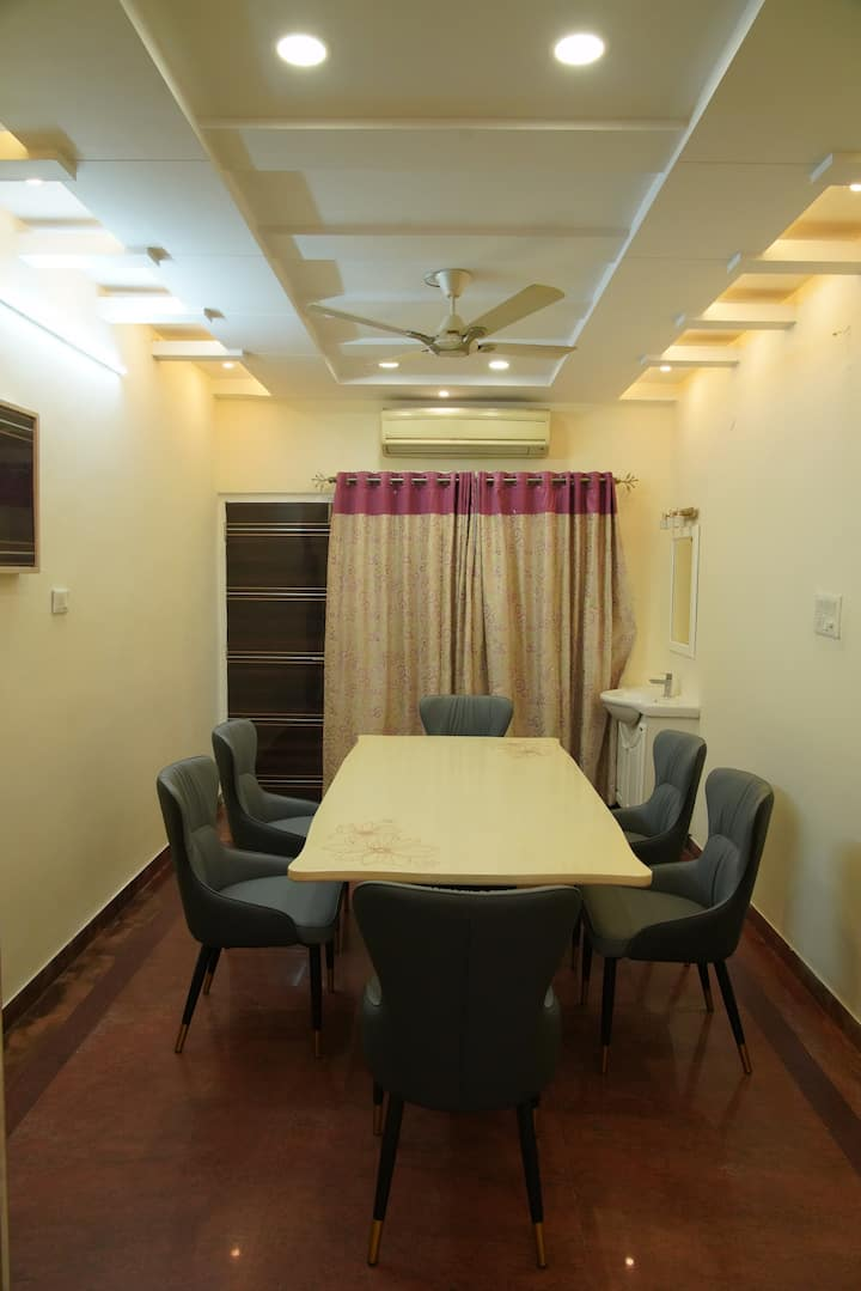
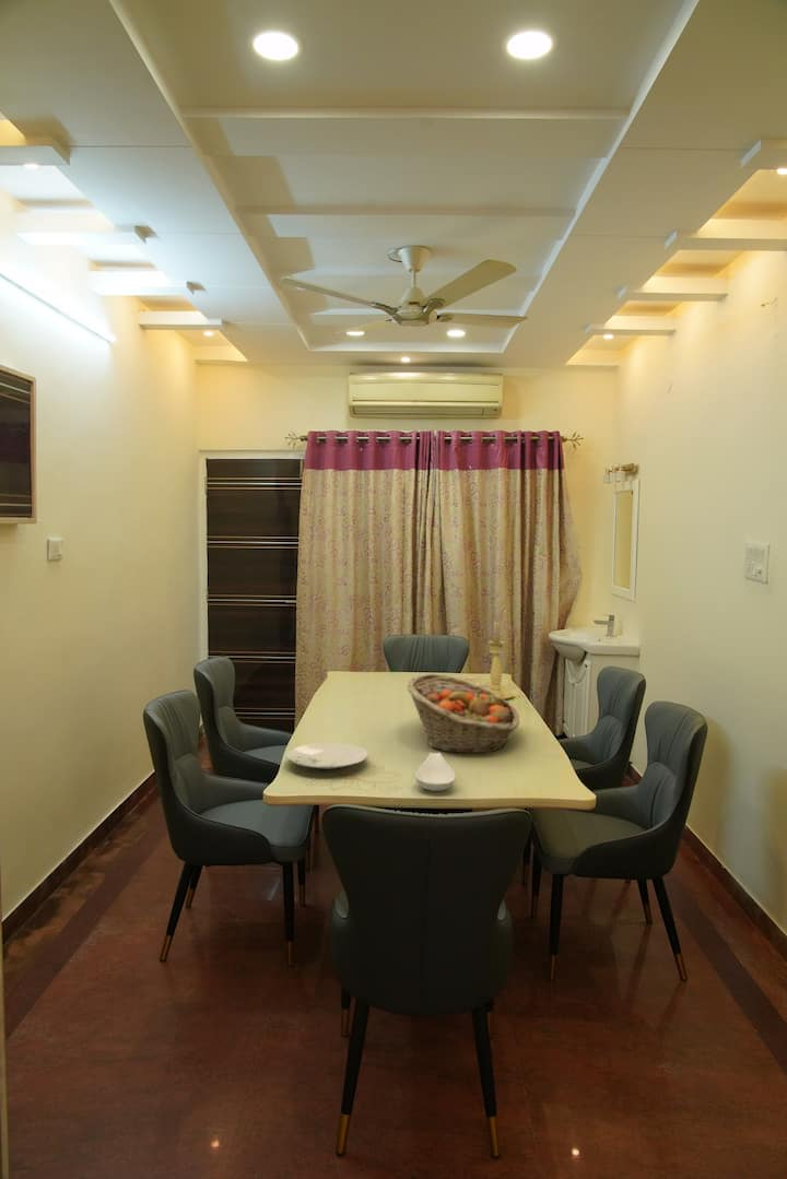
+ plate (327, 759)
+ fruit basket (462, 710)
+ candle holder (496, 658)
+ spoon rest (434, 769)
